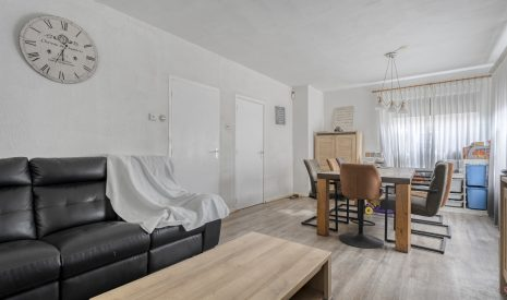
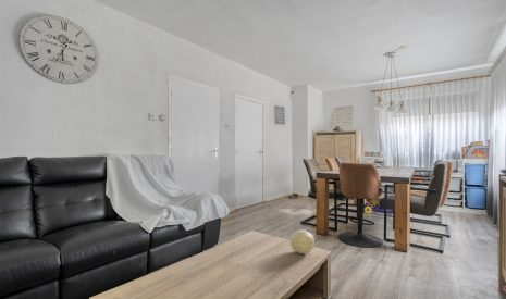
+ decorative ball (301, 241)
